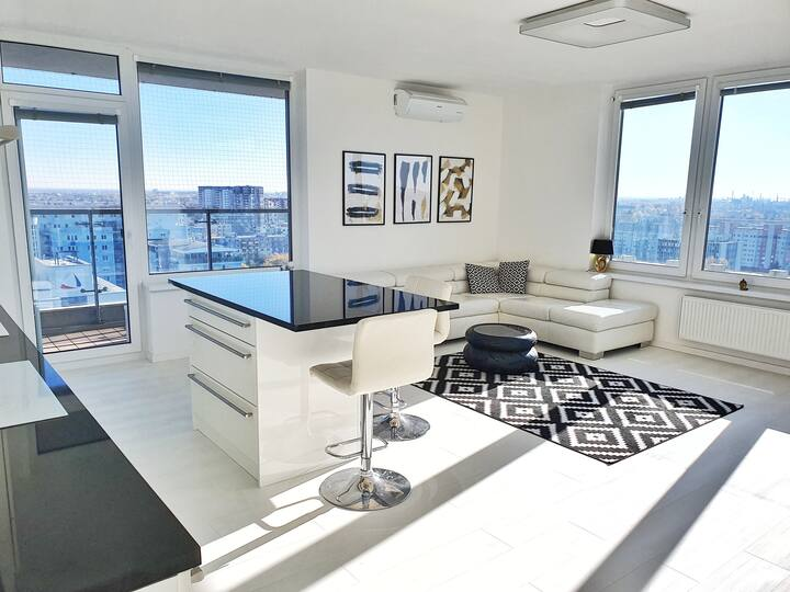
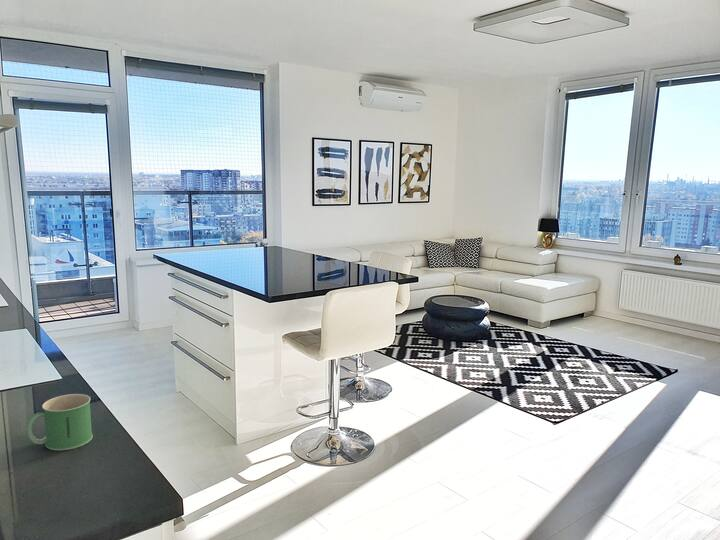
+ mug (60, 423)
